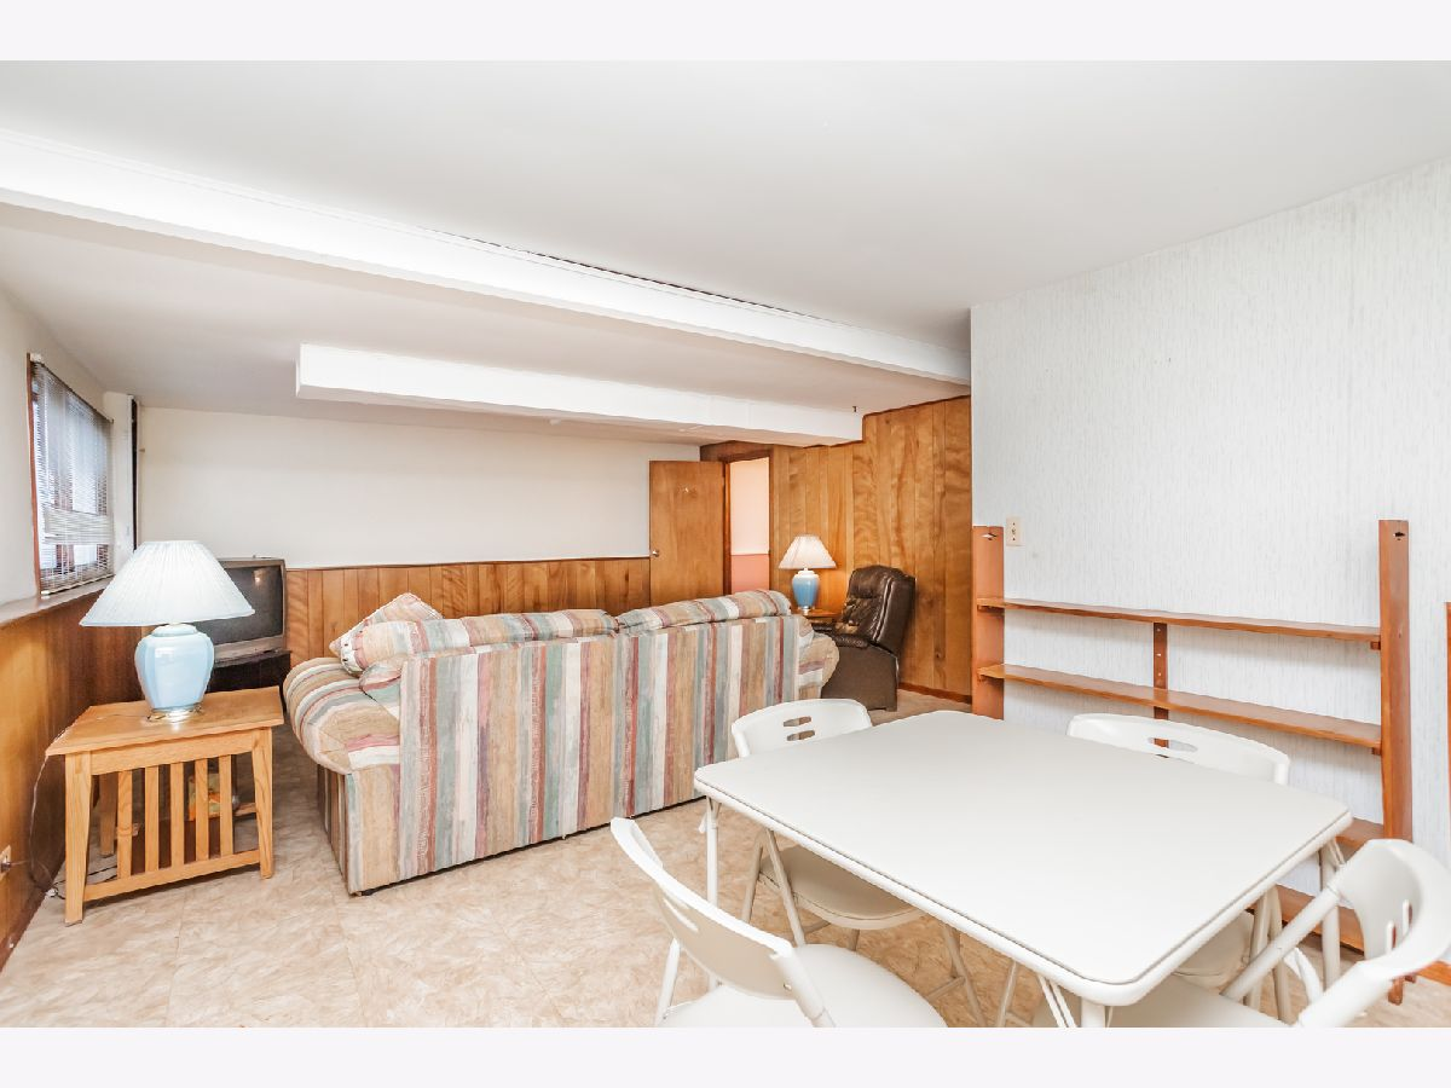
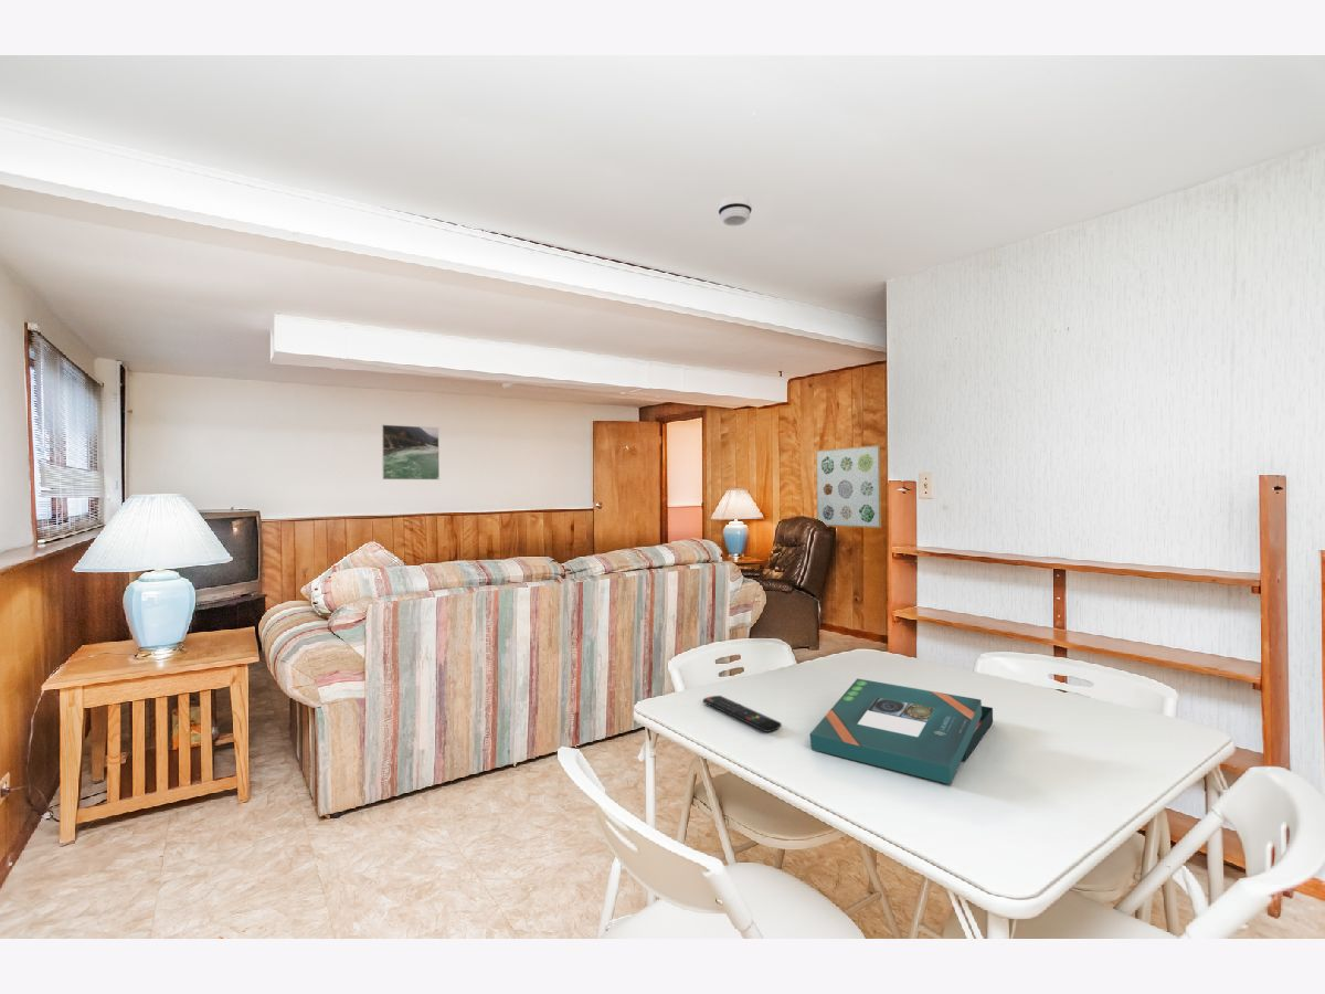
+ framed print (411, 453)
+ wall art (847, 487)
+ board game (907, 716)
+ remote control (739, 712)
+ smoke detector (734, 211)
